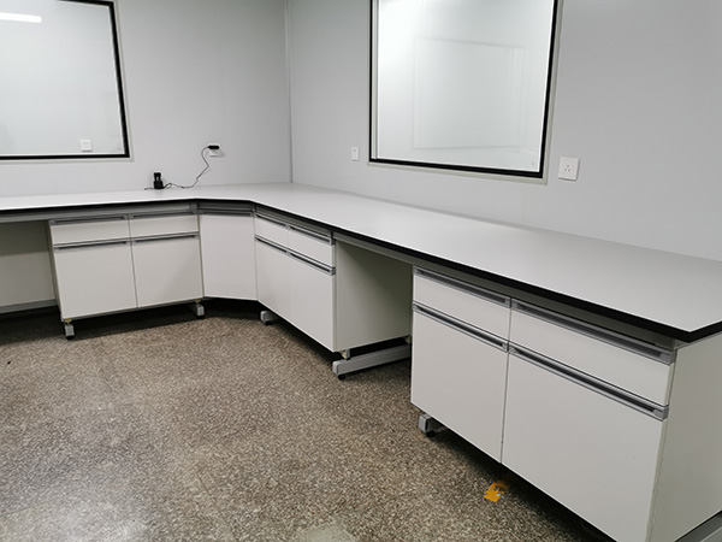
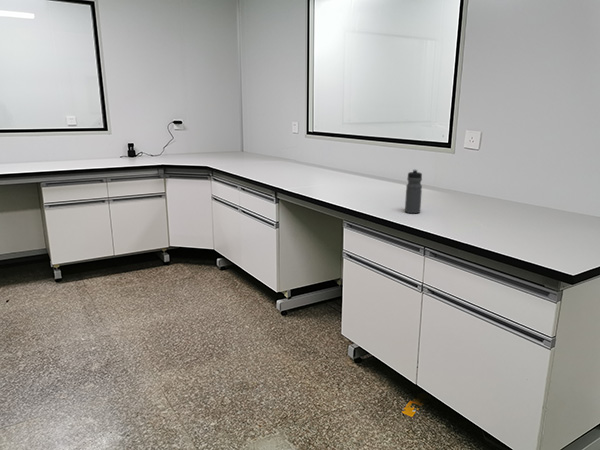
+ water bottle (413, 190)
